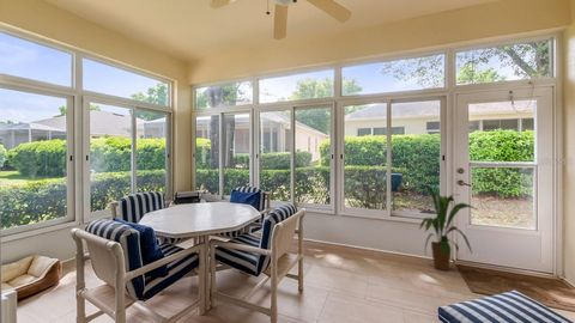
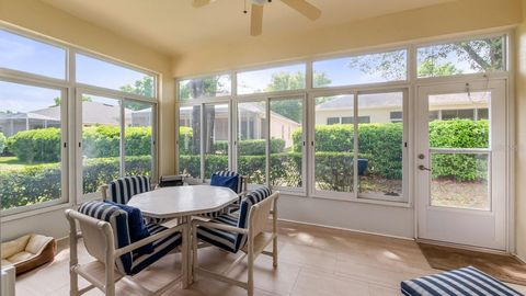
- house plant (448, 225)
